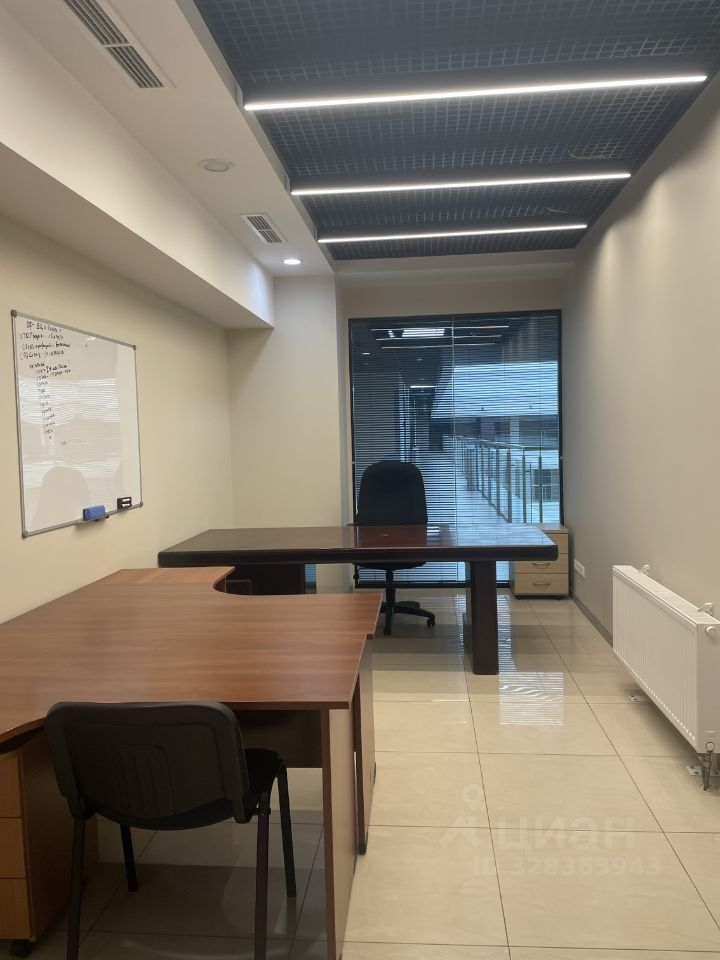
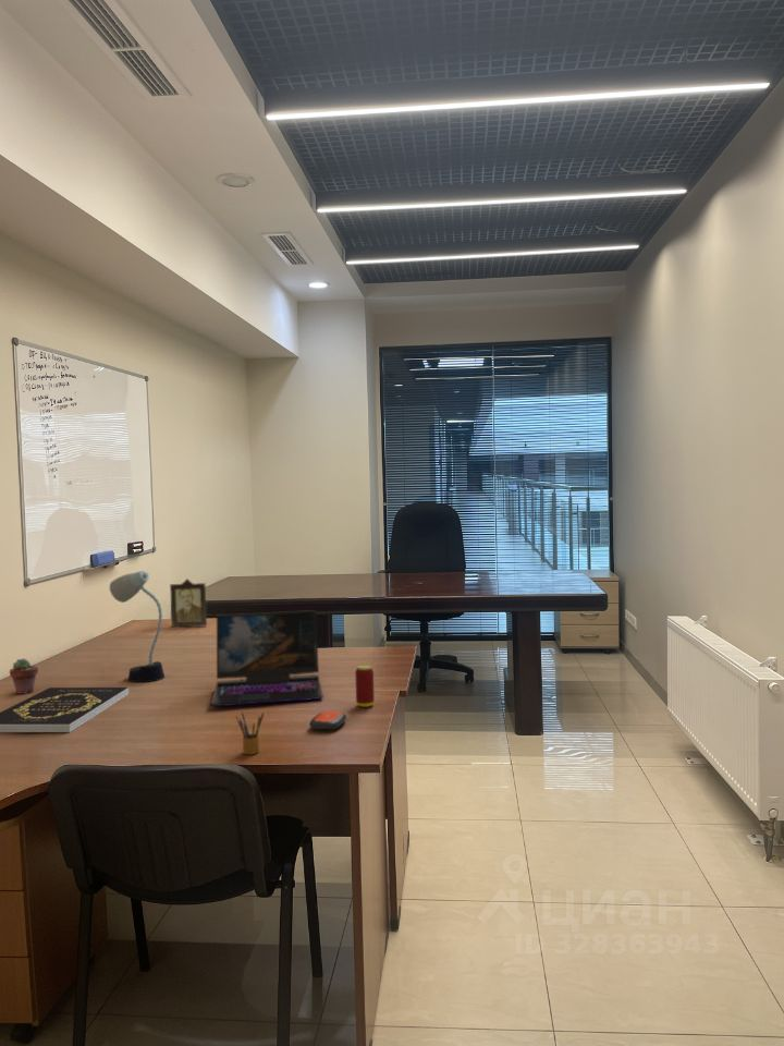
+ photo frame (189, 601)
+ remote control (328, 720)
+ desk lamp (157, 629)
+ pencil box (253, 732)
+ laptop (267, 656)
+ book (58, 707)
+ beverage can (365, 685)
+ potted succulent (24, 674)
